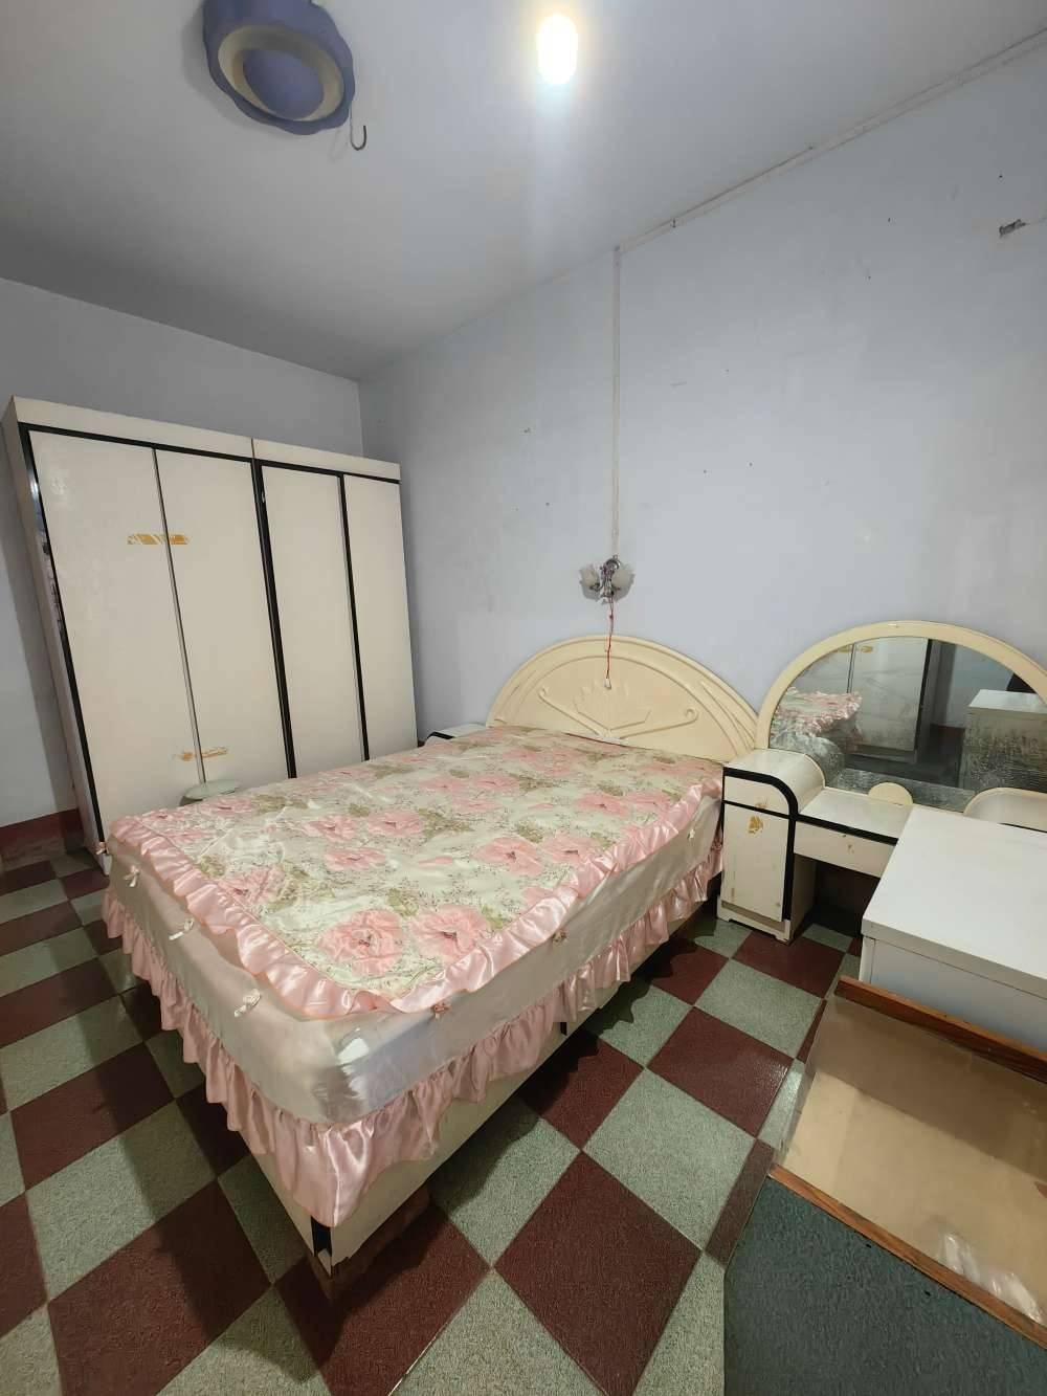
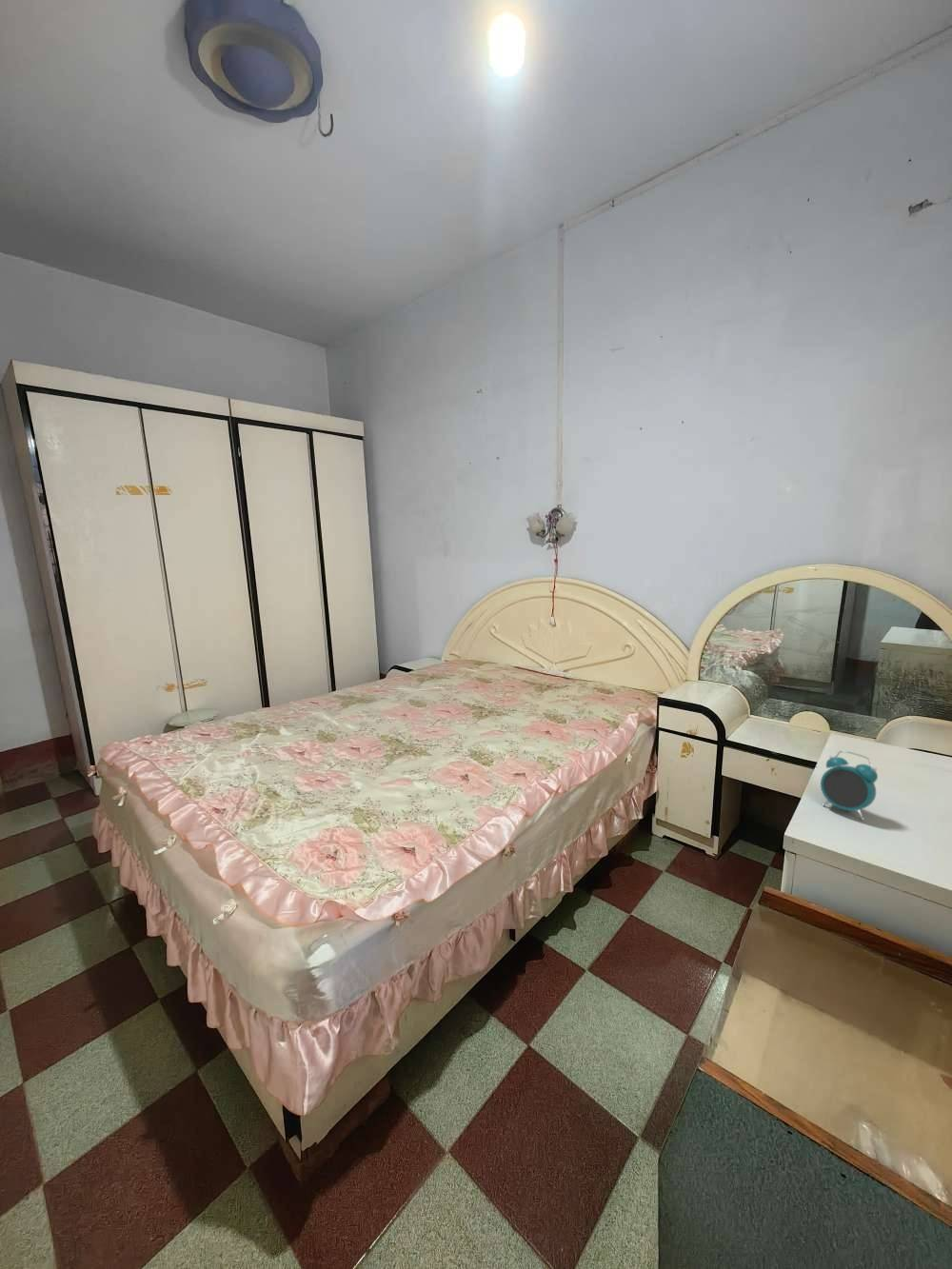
+ alarm clock (848, 783)
